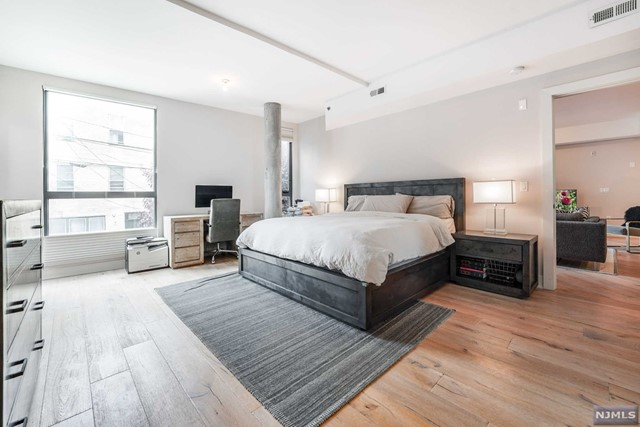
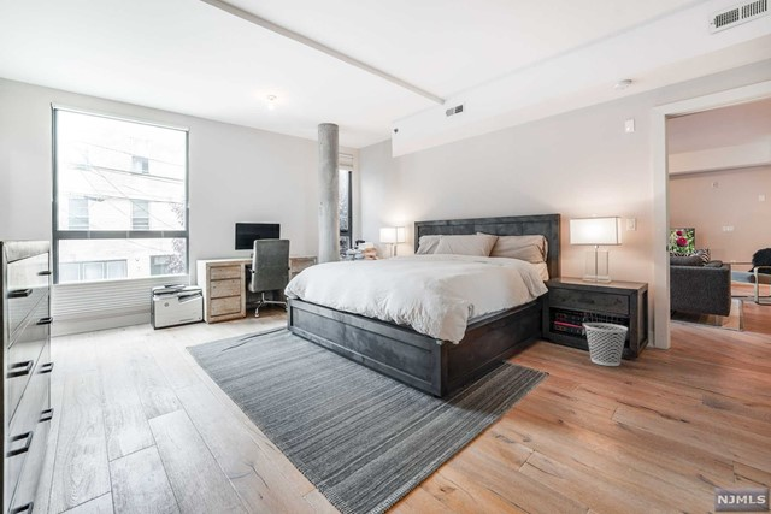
+ wastebasket (605, 343)
